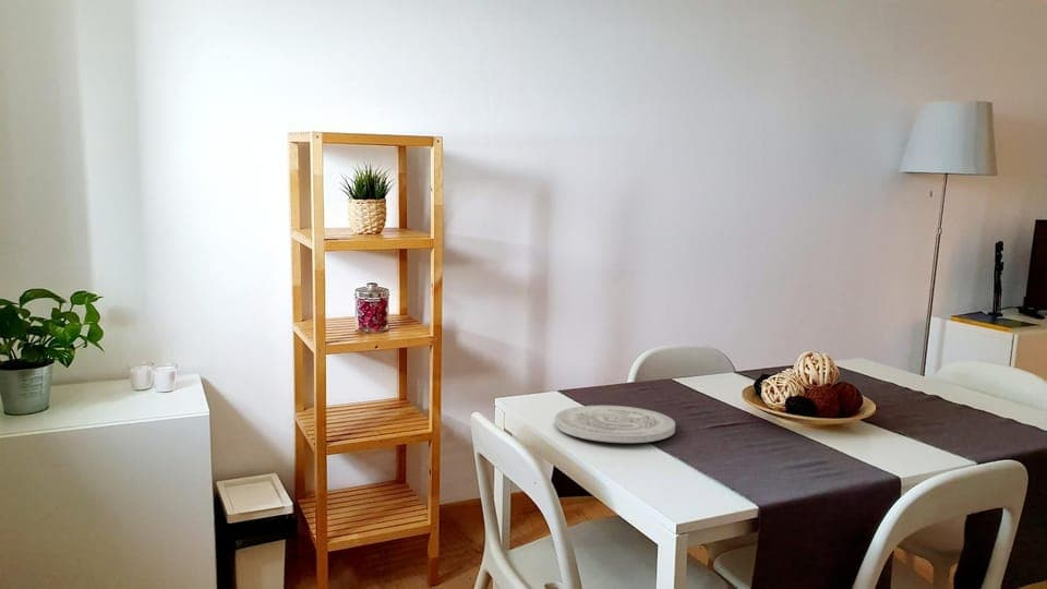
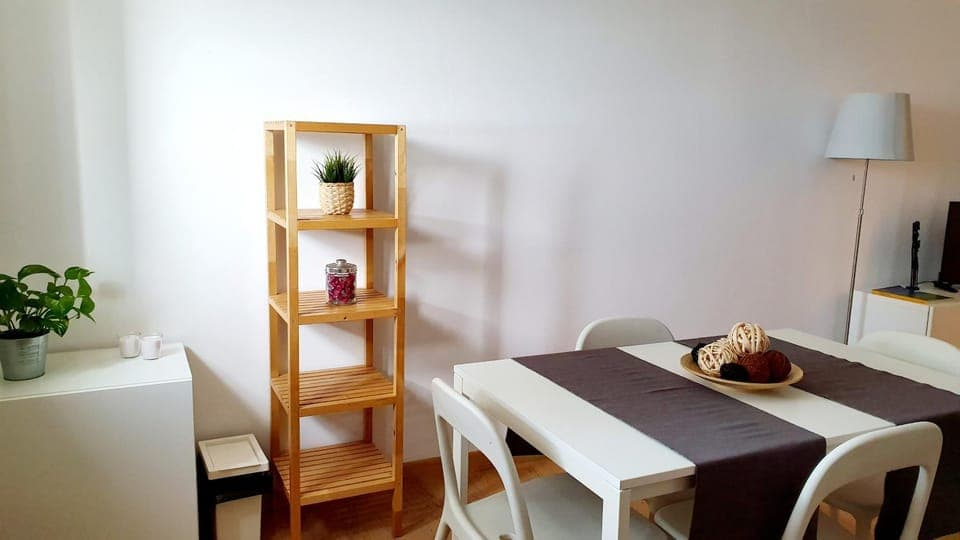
- plate (614, 422)
